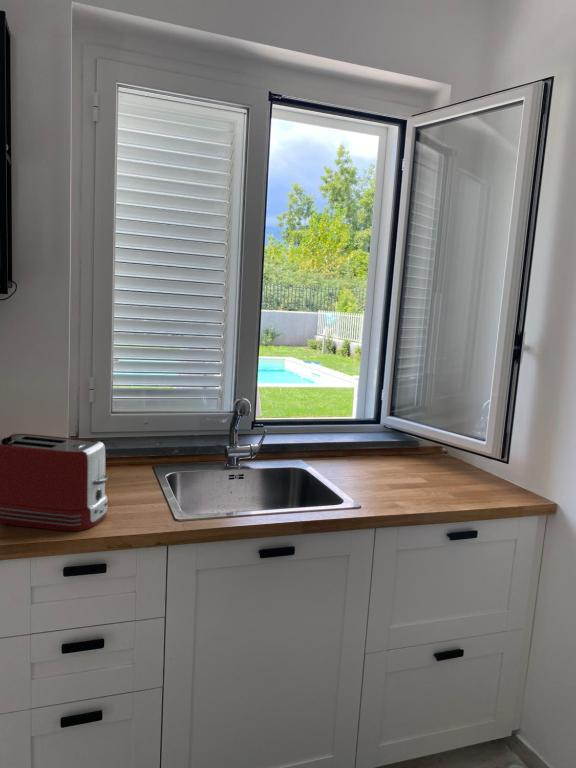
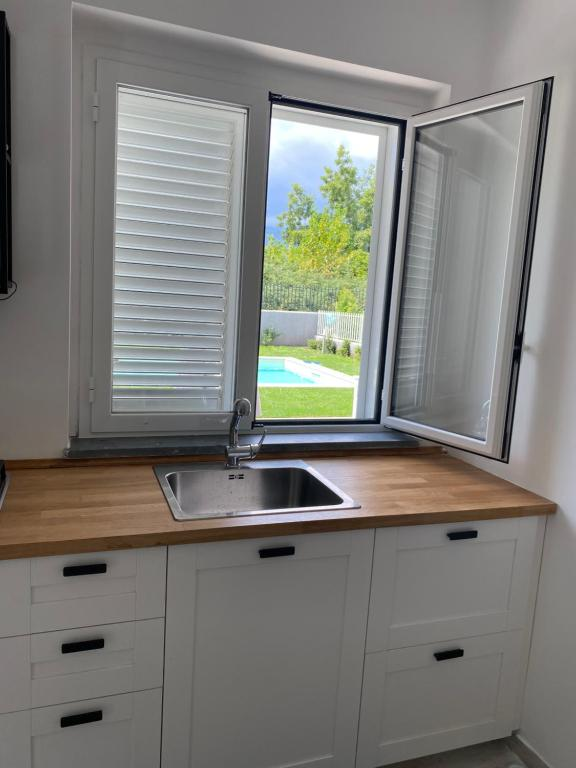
- toaster (46, 478)
